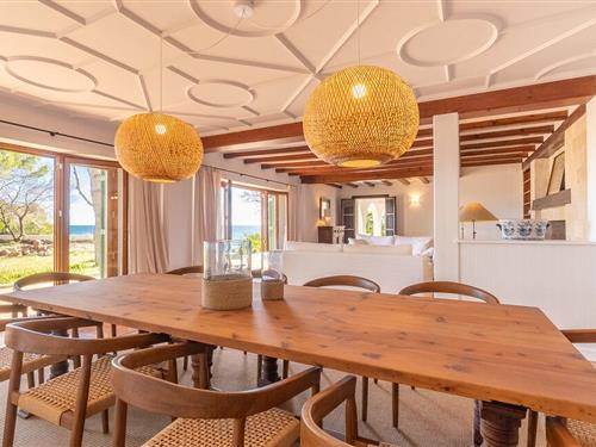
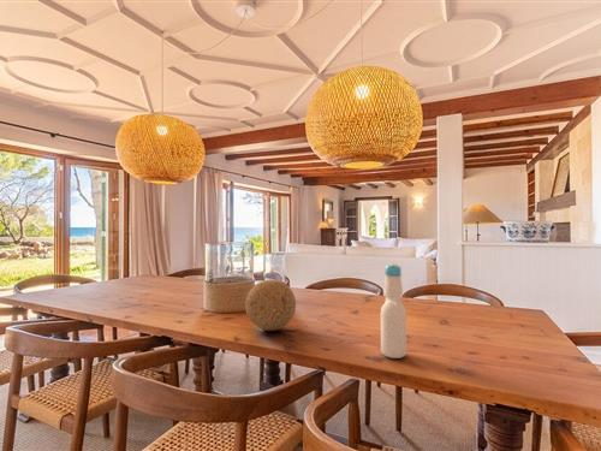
+ decorative ball (270, 304)
+ bottle (393, 309)
